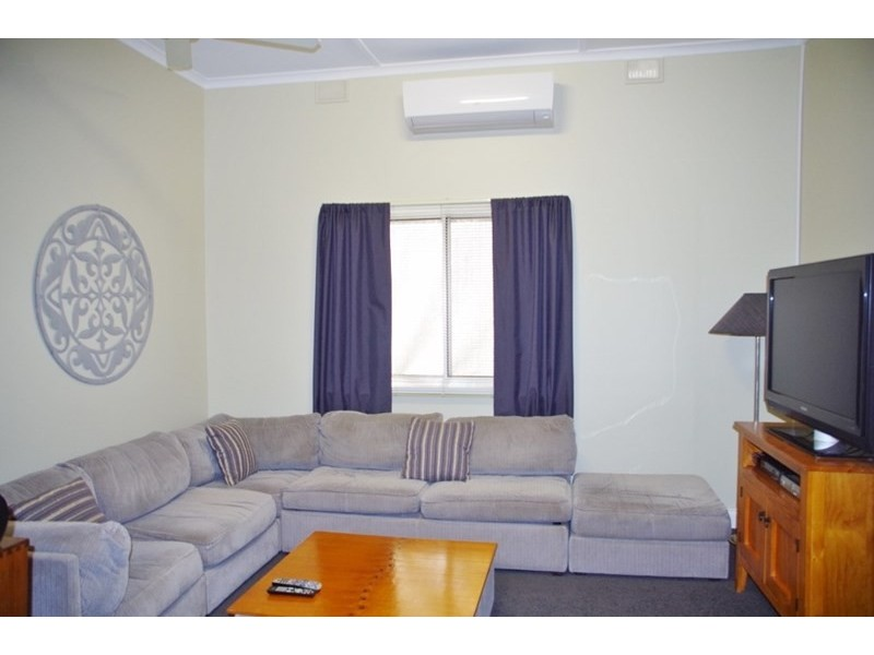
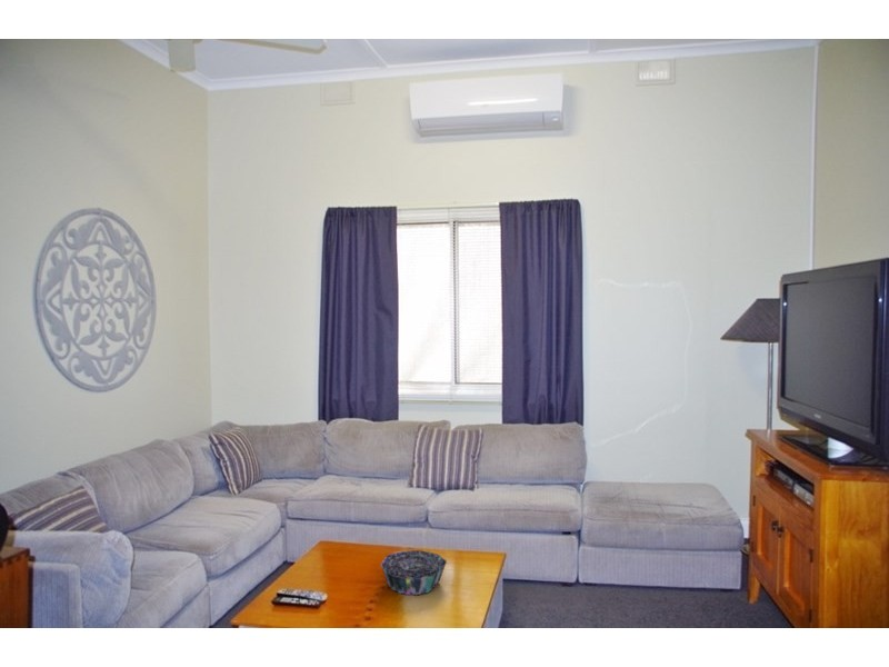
+ decorative bowl (413, 573)
